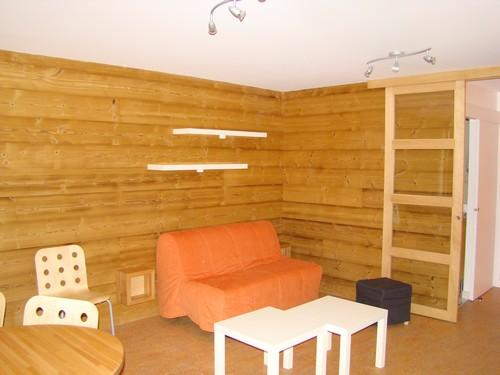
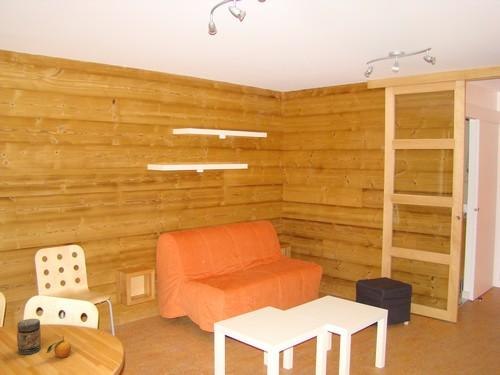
+ fruit (58, 347)
+ jar (29, 336)
